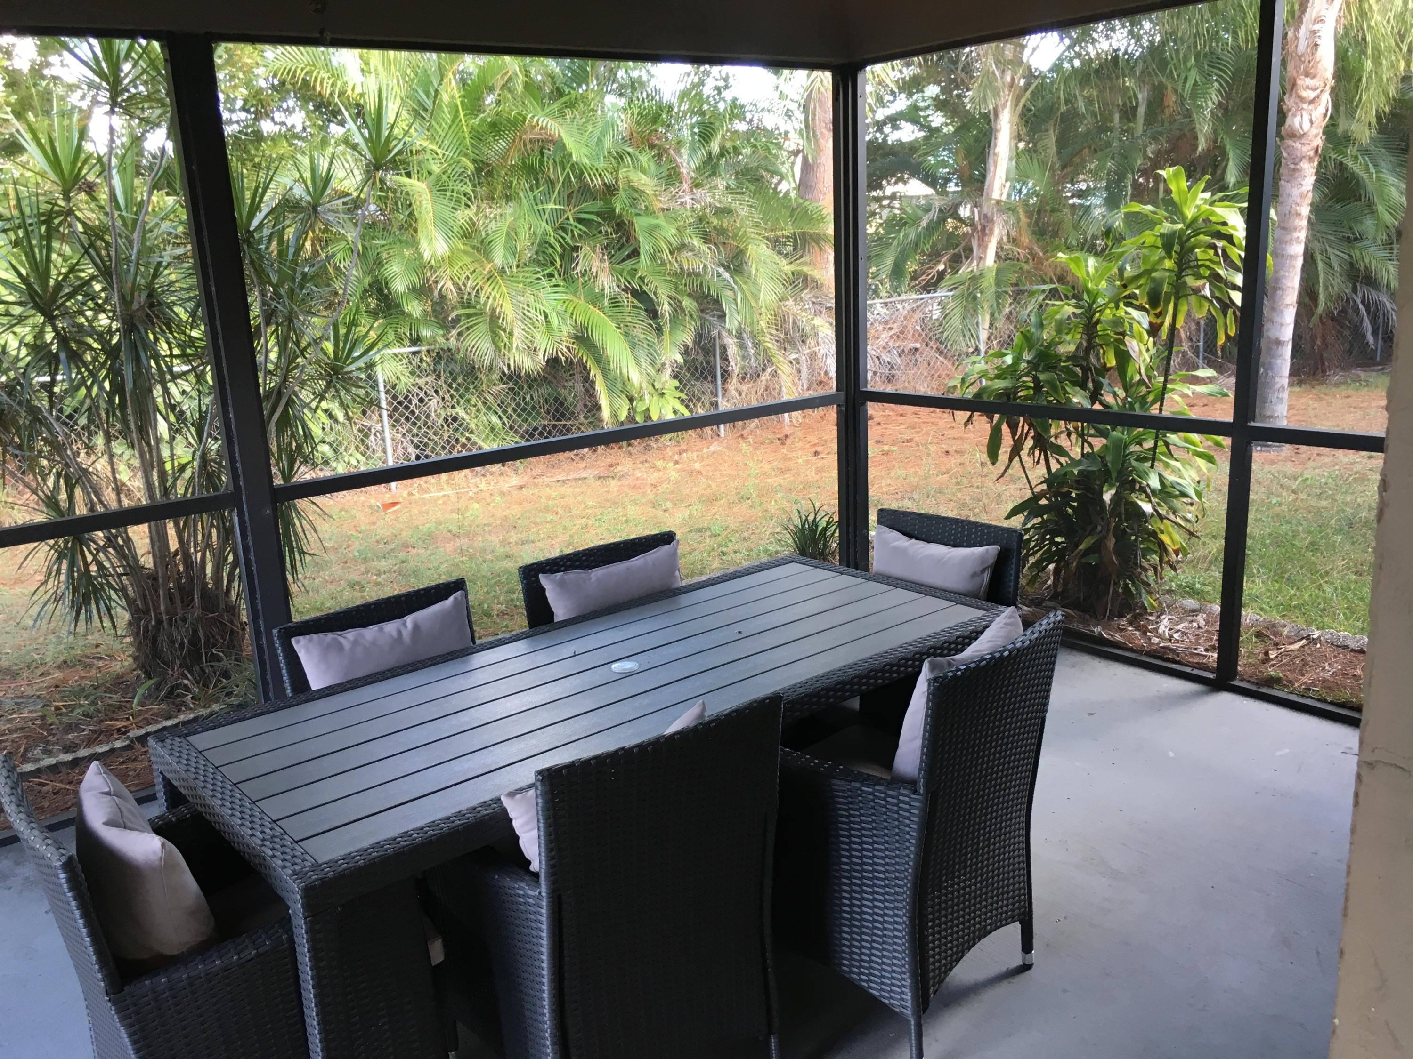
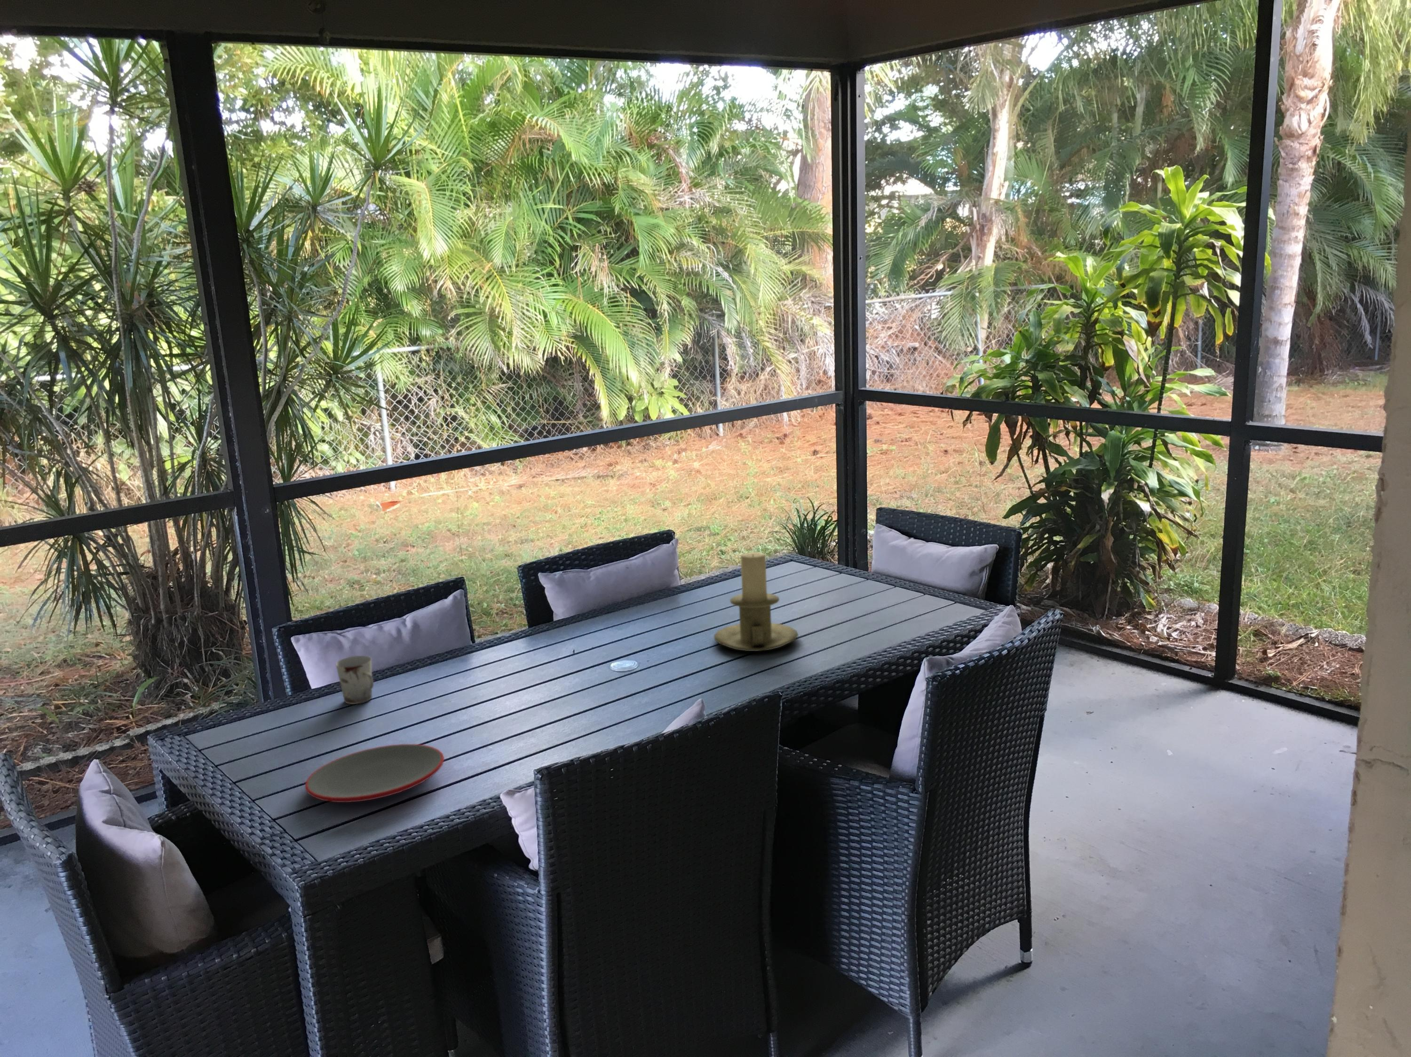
+ cup (359, 682)
+ plate (376, 774)
+ candle holder (754, 597)
